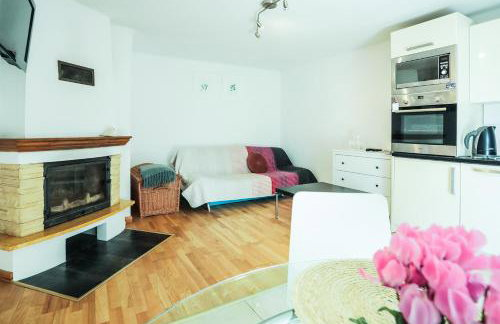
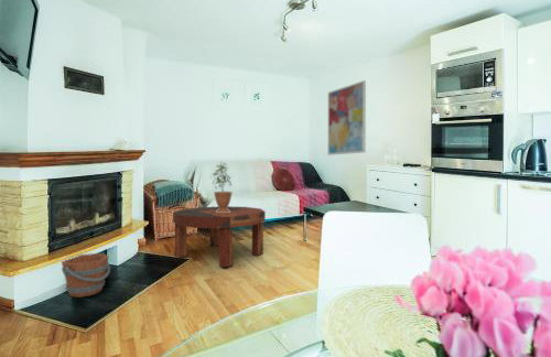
+ coffee table (220, 232)
+ bucket (85, 274)
+ wall art (345, 120)
+ potted plant (220, 186)
